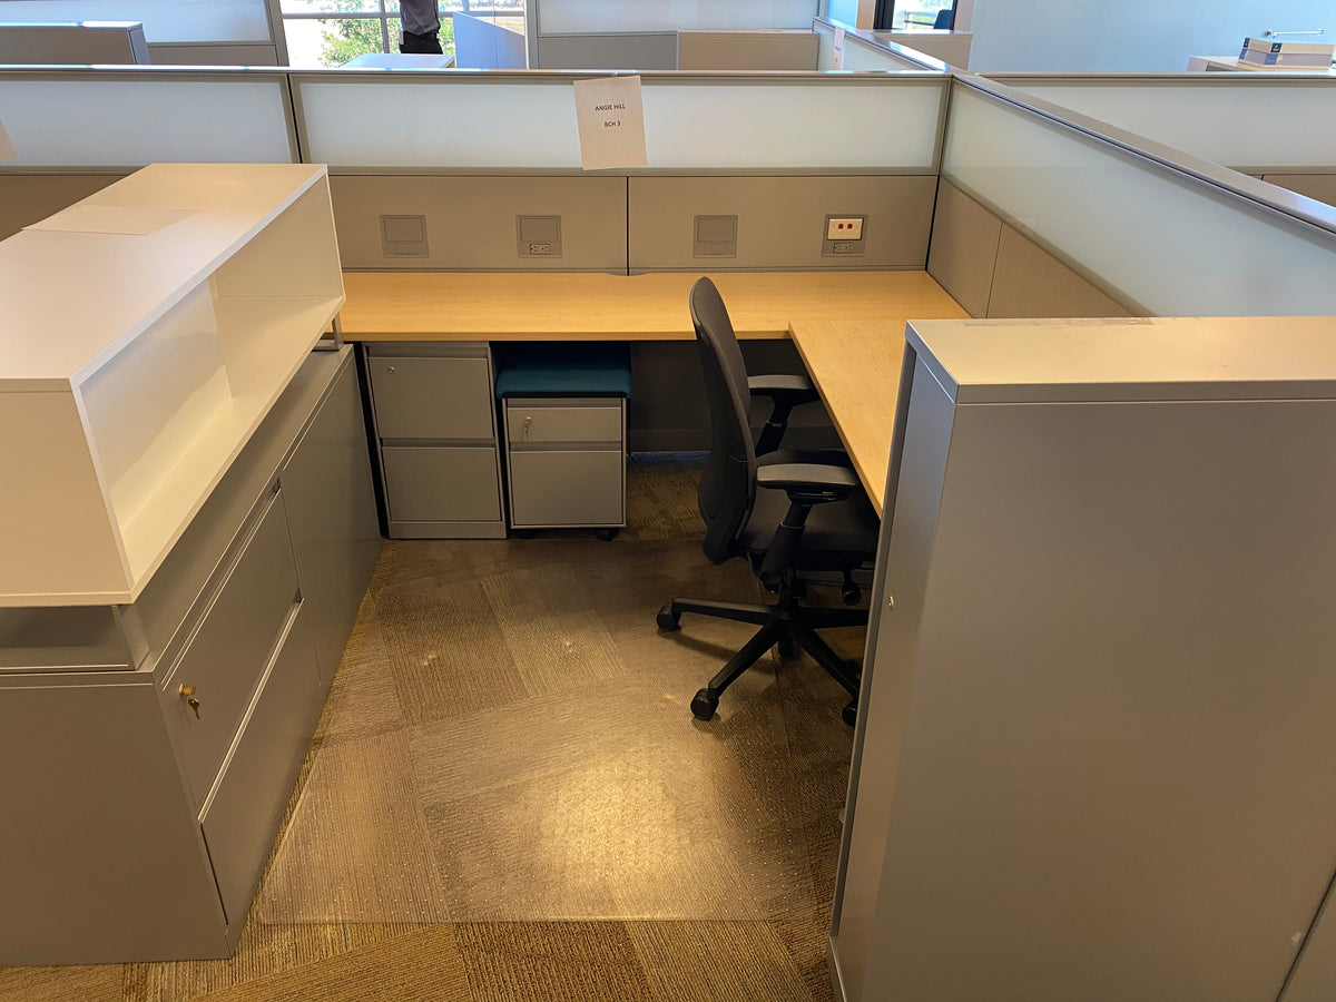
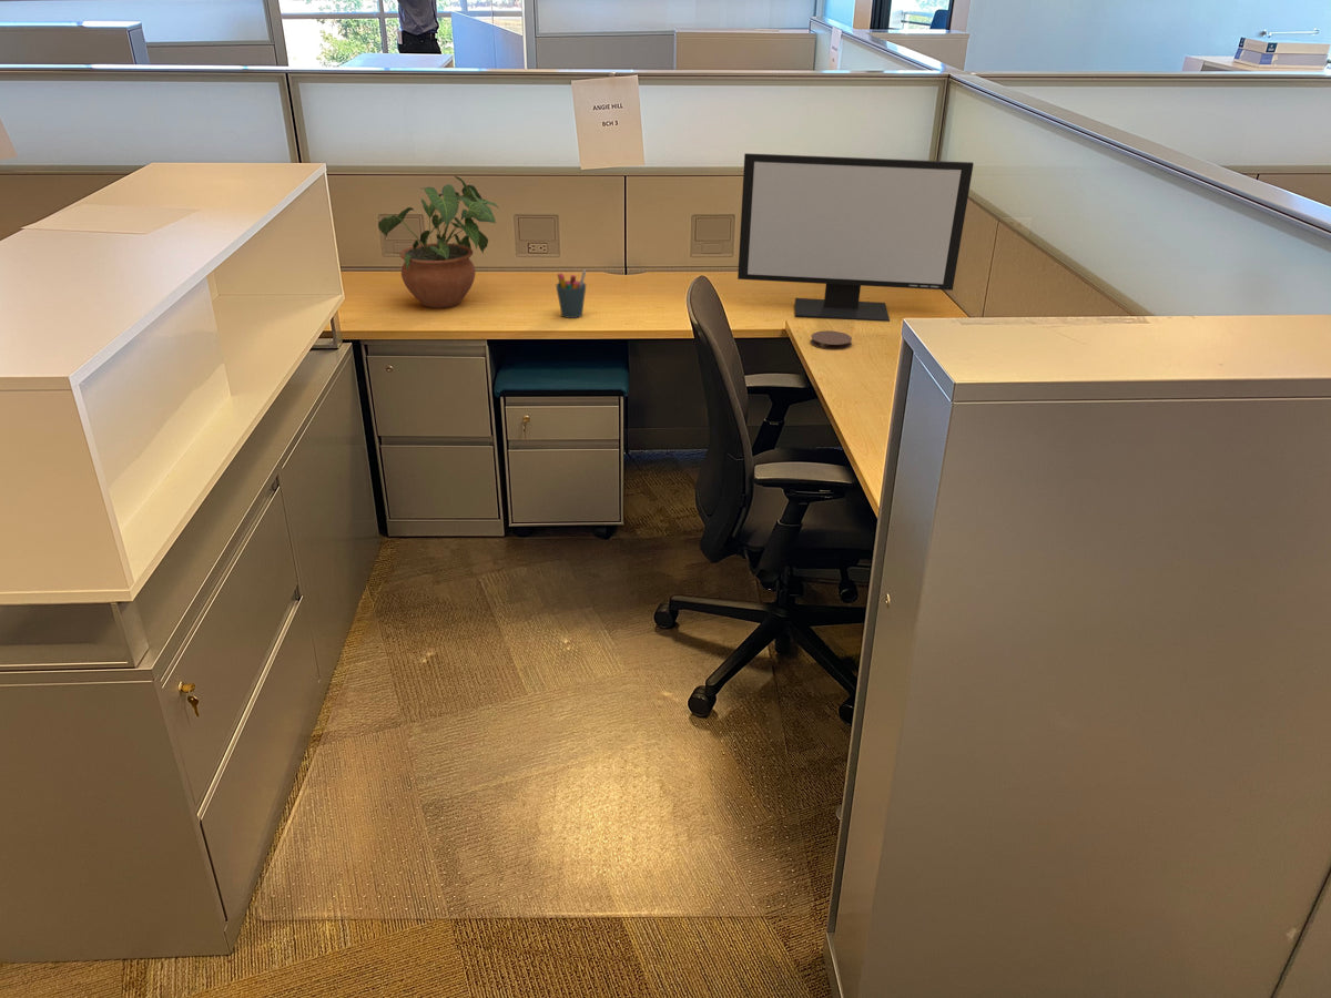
+ coaster (831, 339)
+ computer monitor (849, 237)
+ pen holder (570, 292)
+ potted plant (448, 240)
